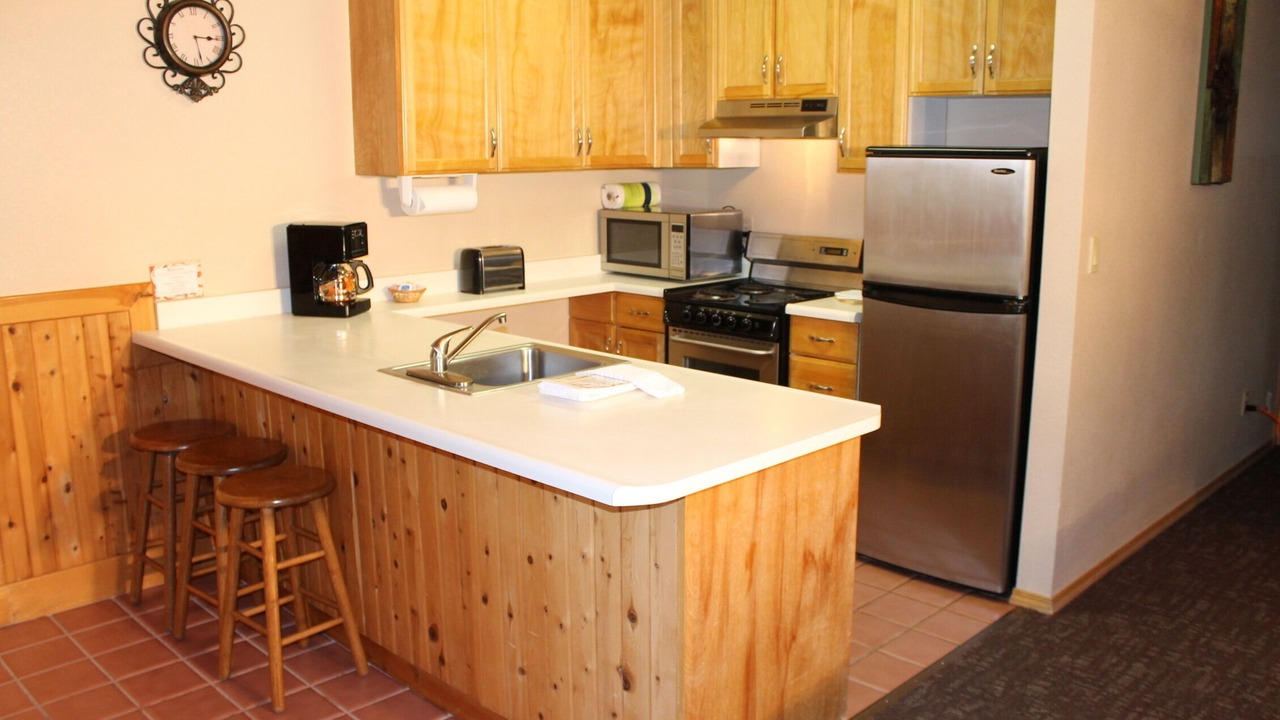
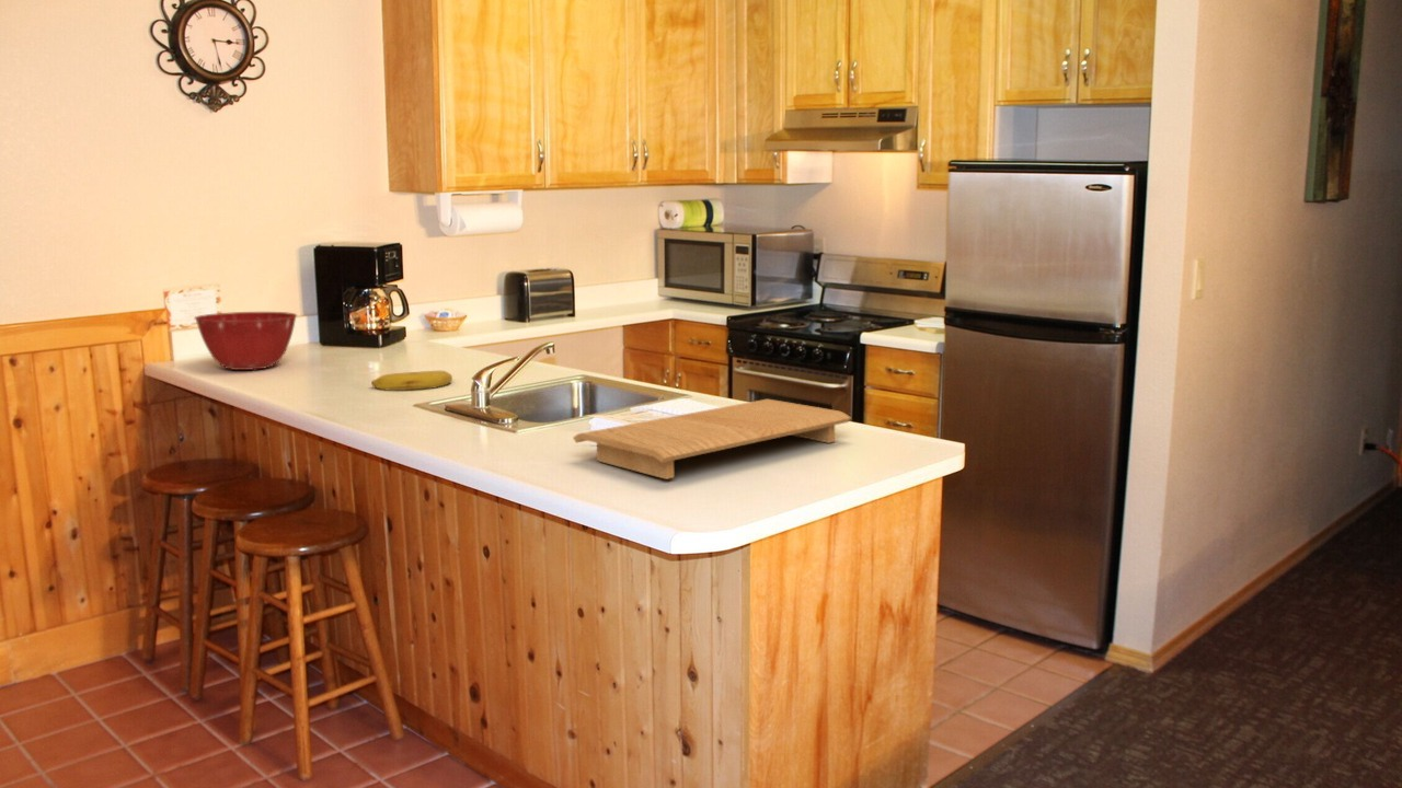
+ cutting board (716, 436)
+ mixing bowl (248, 340)
+ fruit (414, 376)
